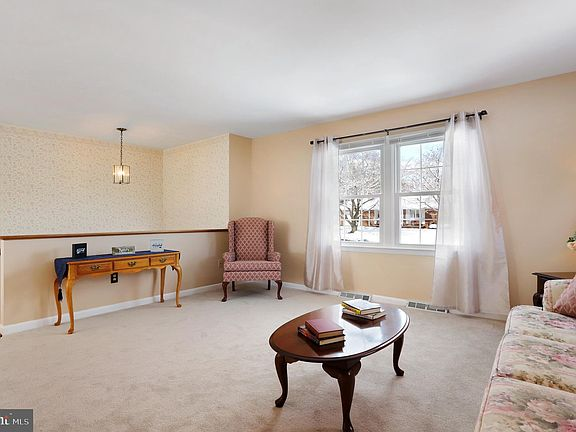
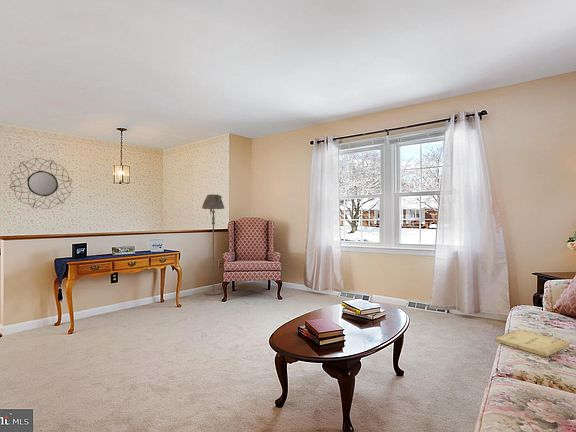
+ book (531, 341)
+ home mirror (42, 183)
+ floor lamp (213, 243)
